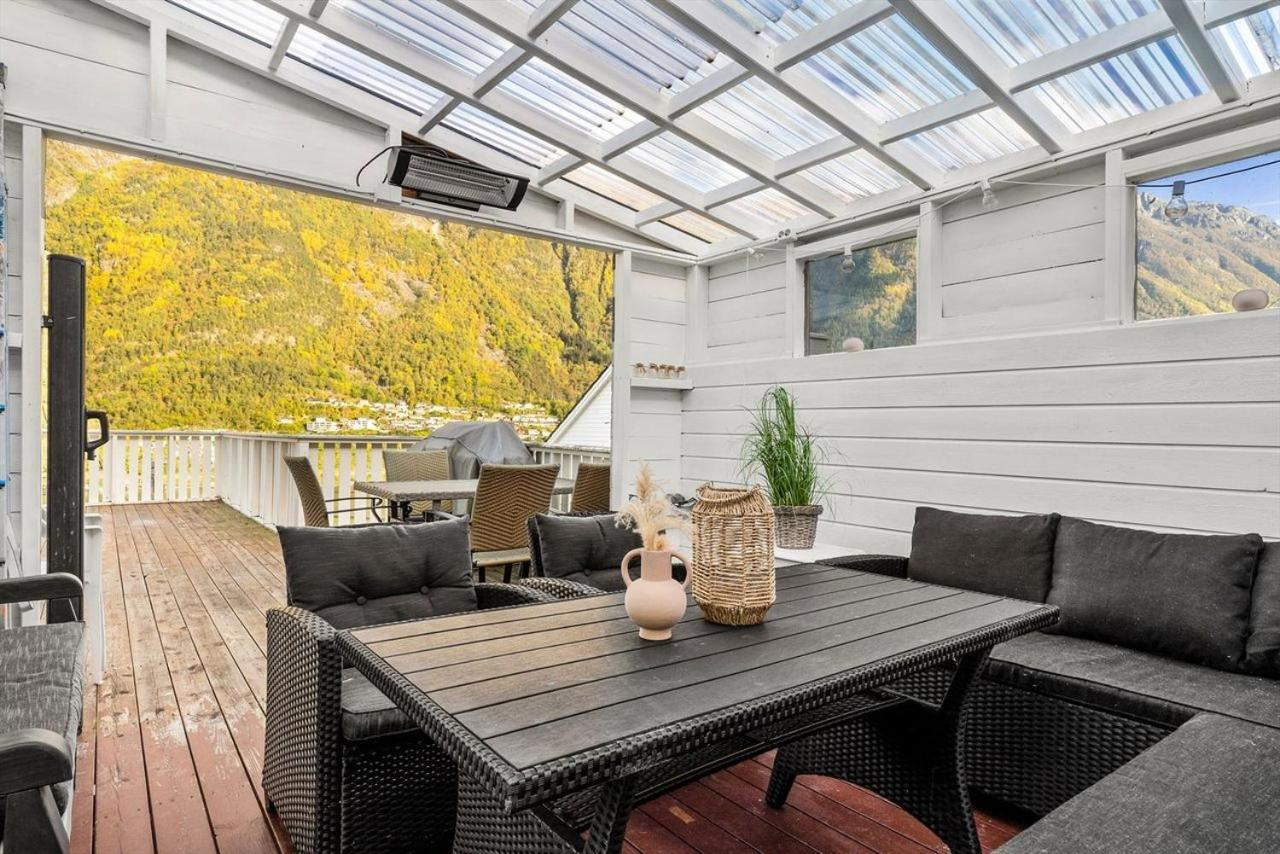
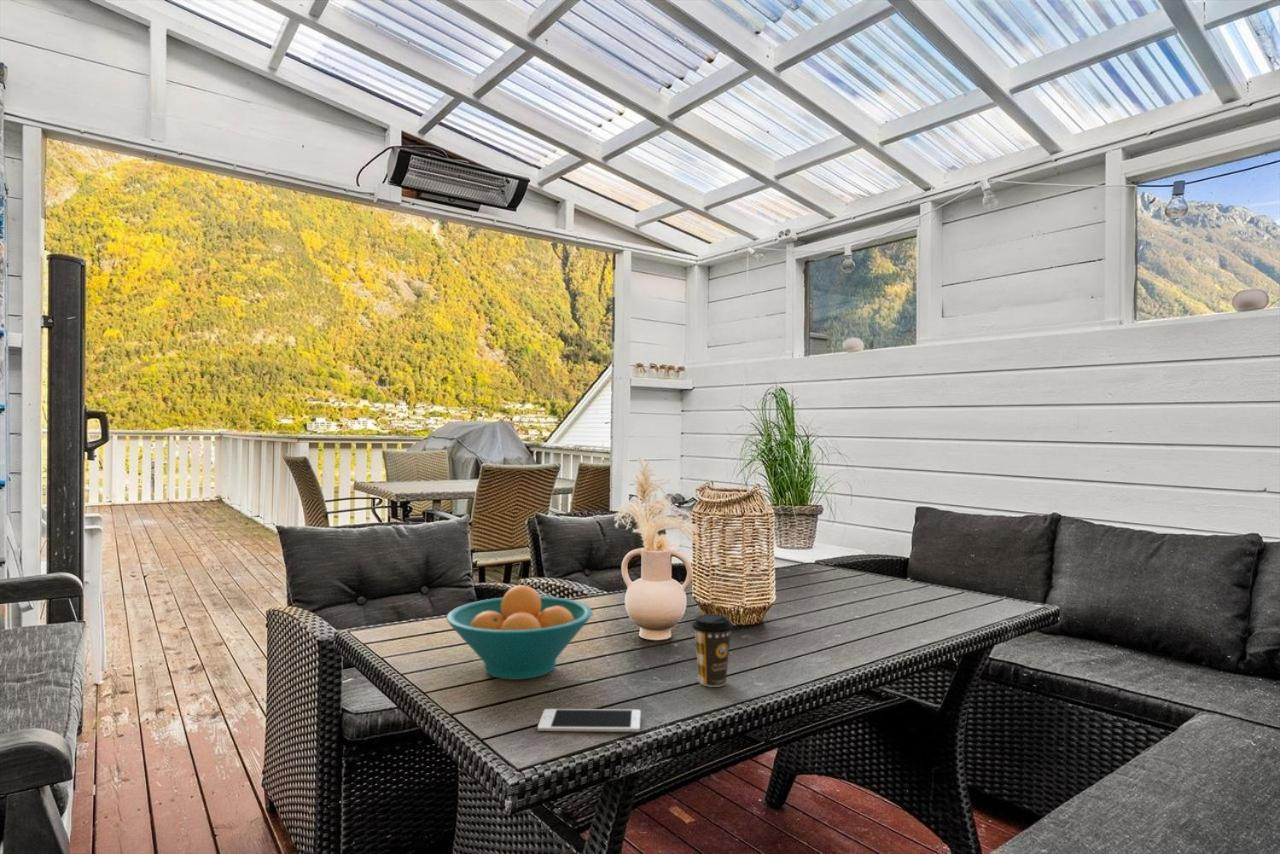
+ coffee cup (712, 650)
+ fruit bowl (520, 627)
+ cell phone (590, 720)
